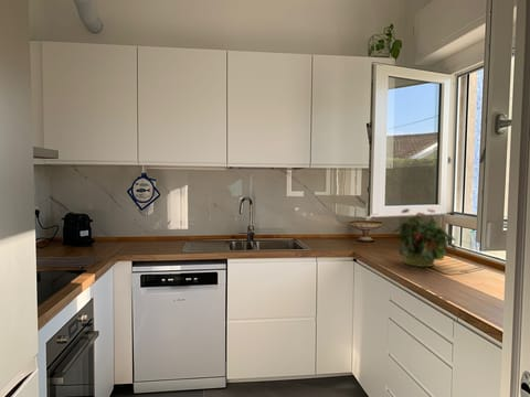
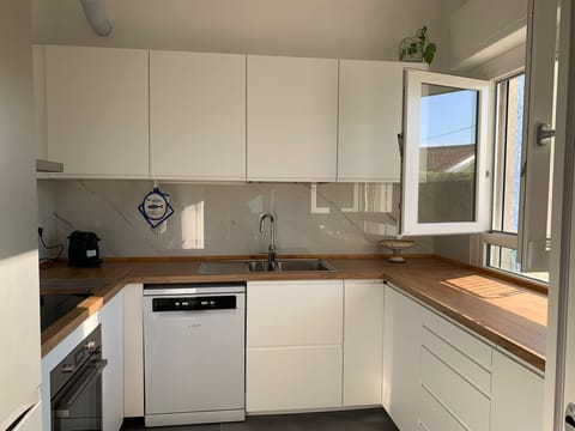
- potted plant (425, 237)
